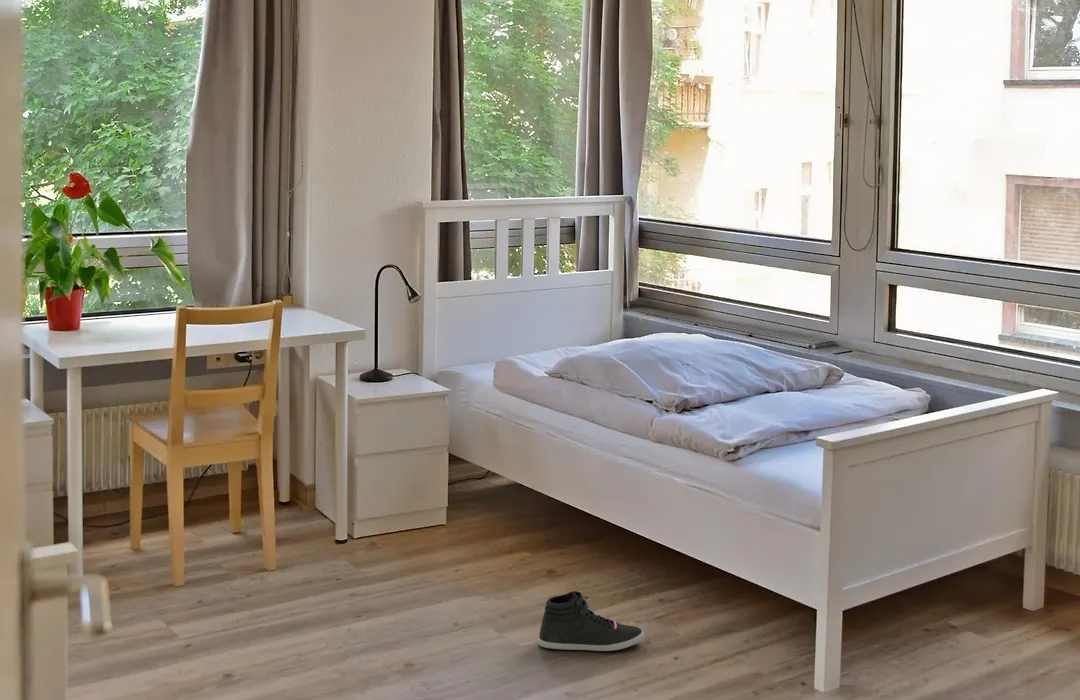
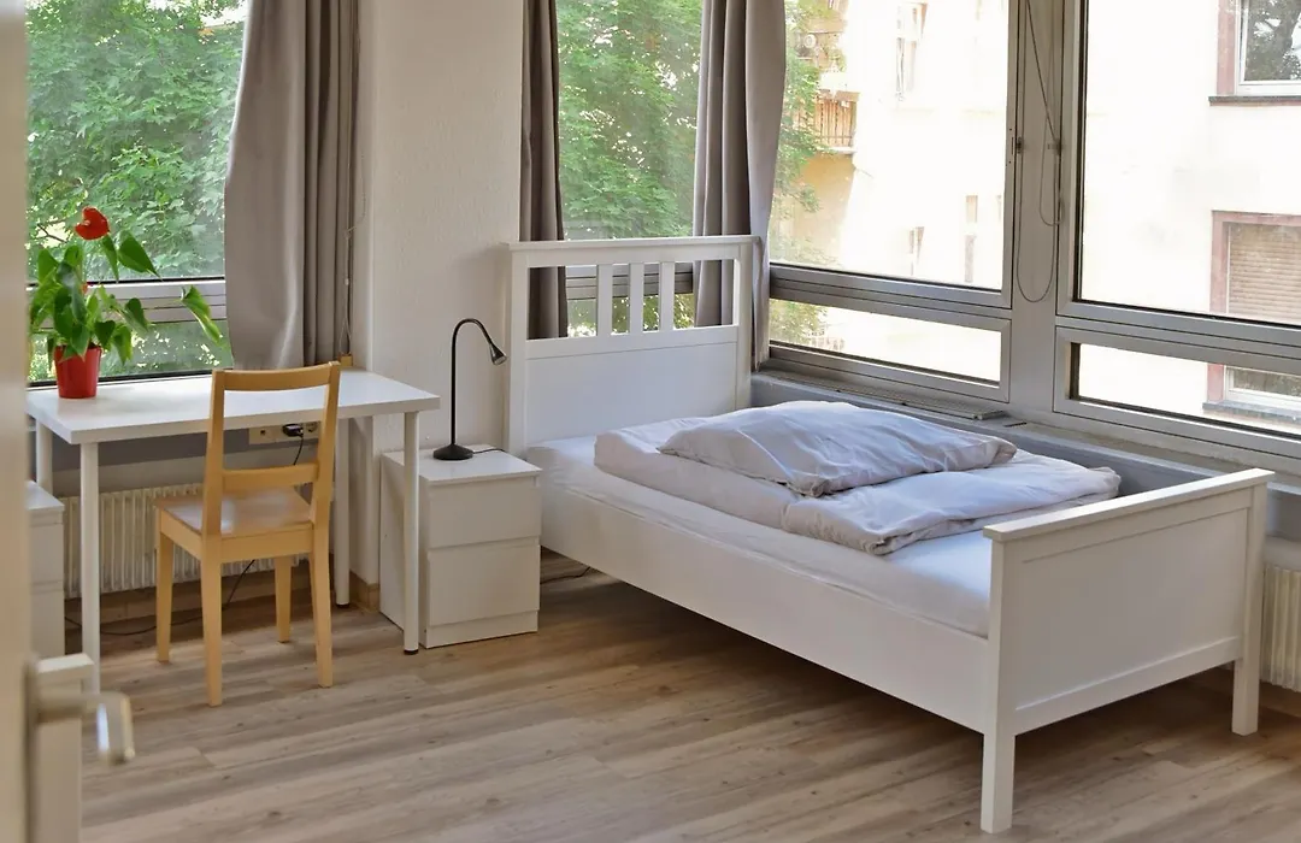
- sneaker (592, 619)
